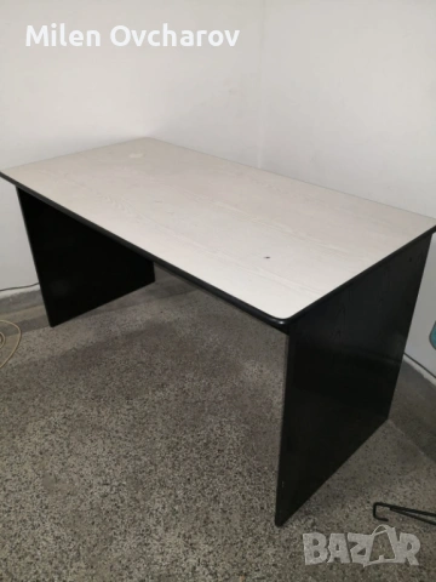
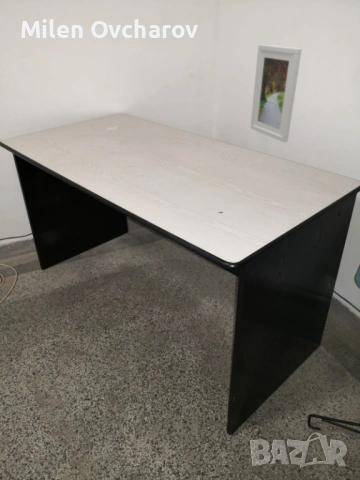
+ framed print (273, 93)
